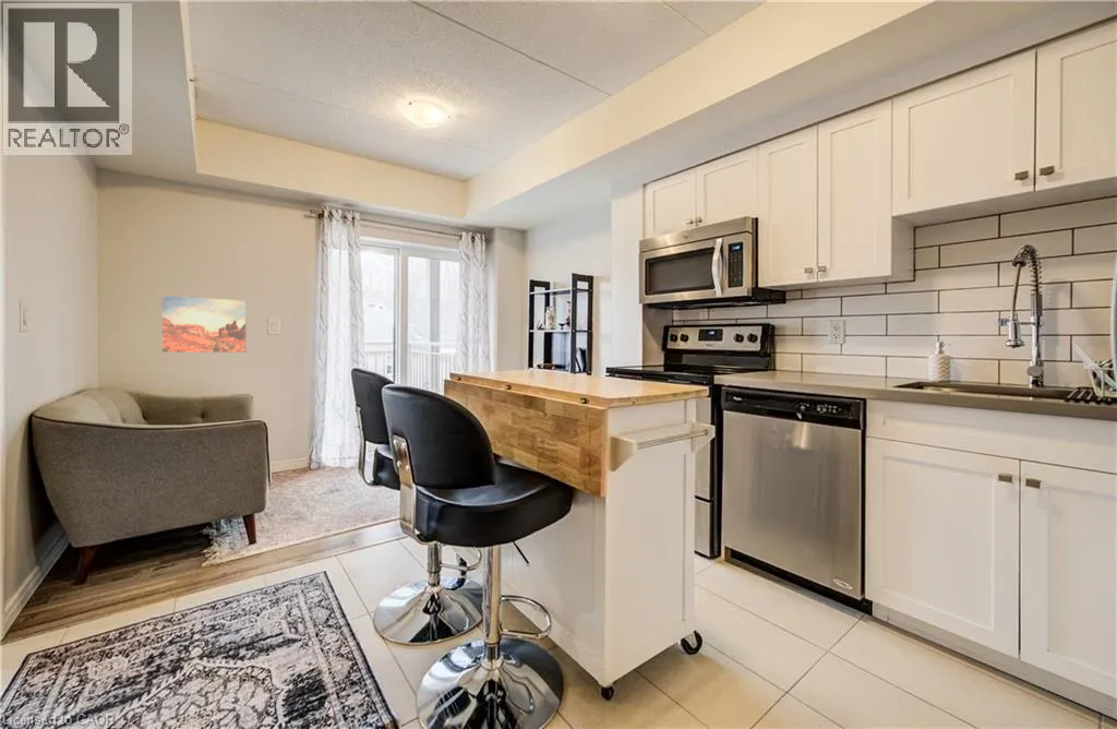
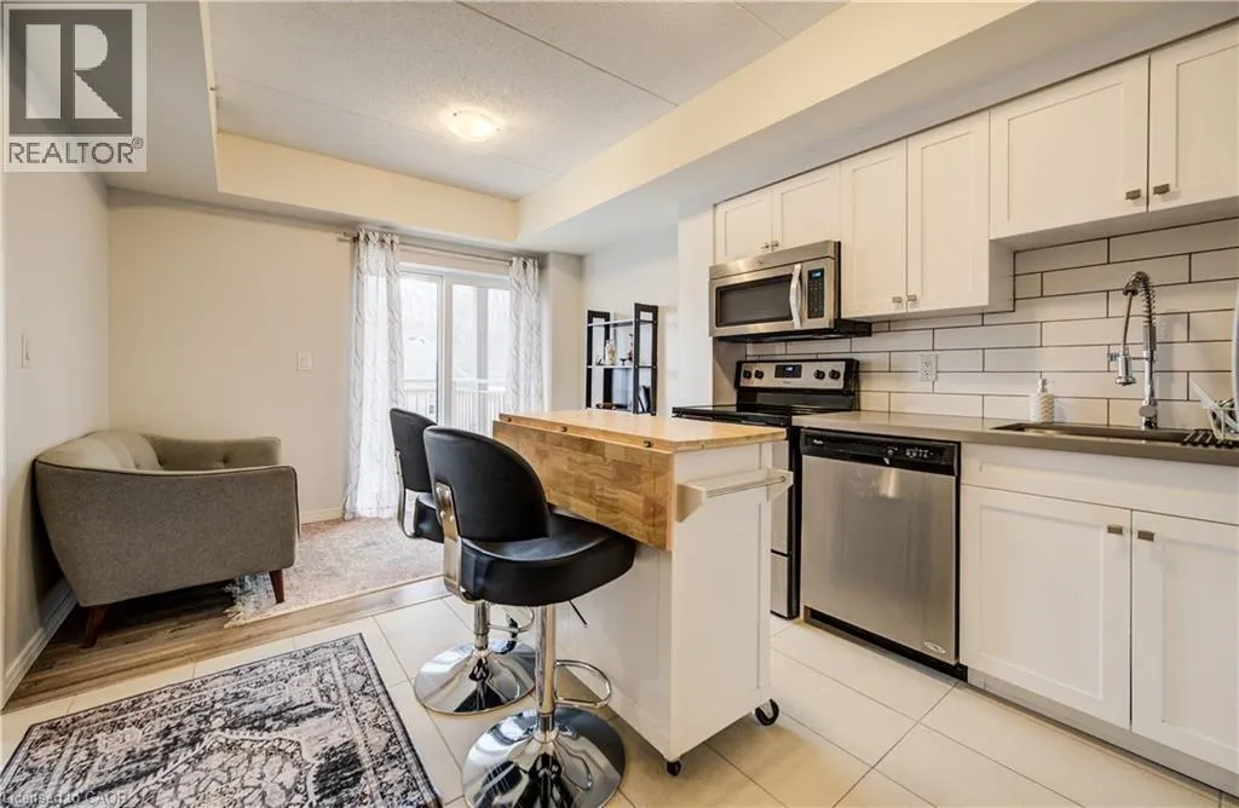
- wall art (205, 325)
